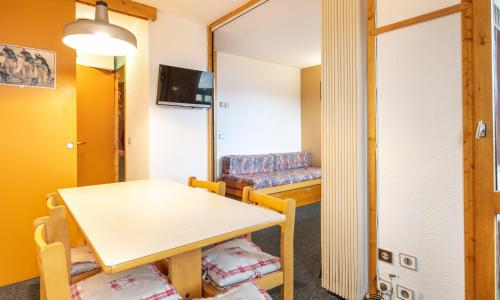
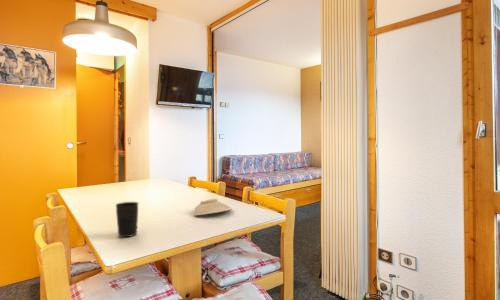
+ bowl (213, 205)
+ cup (127, 219)
